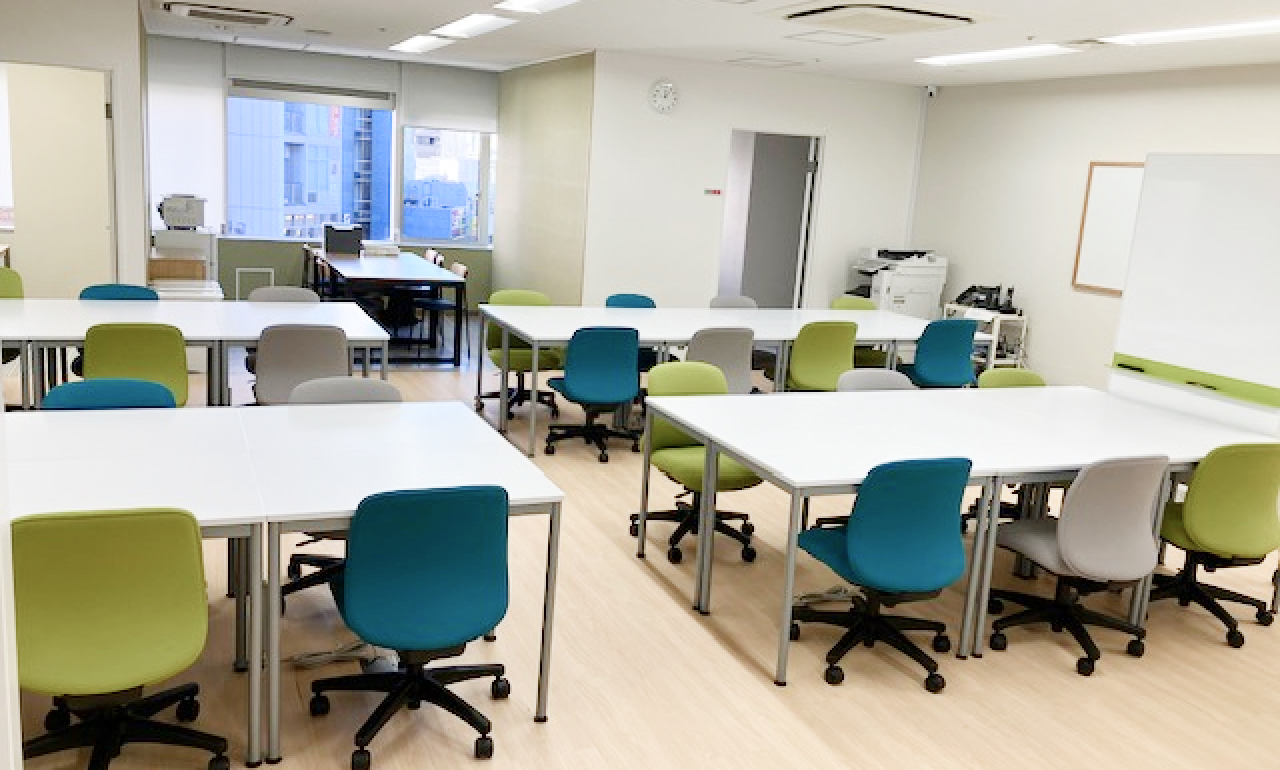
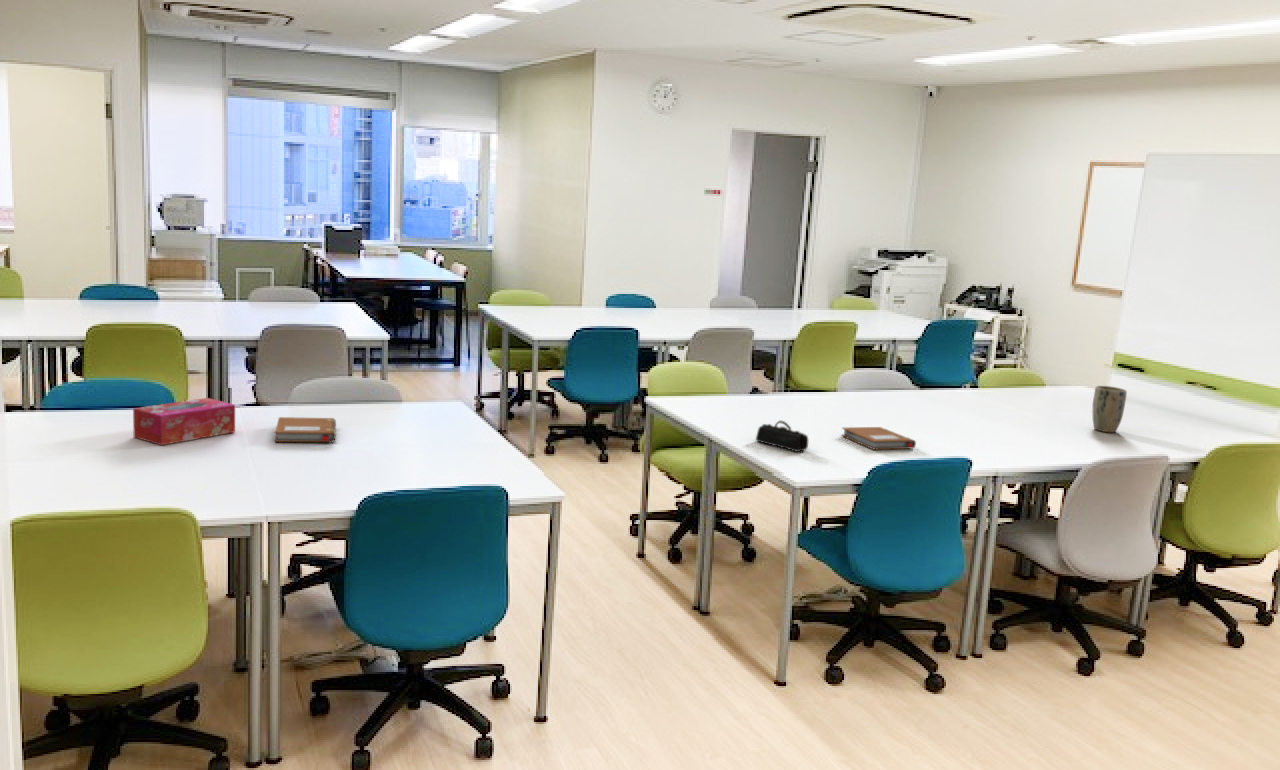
+ tissue box (185, 420)
+ pencil case (782, 433)
+ plant pot (1107, 409)
+ notebook (879, 438)
+ notebook (306, 429)
